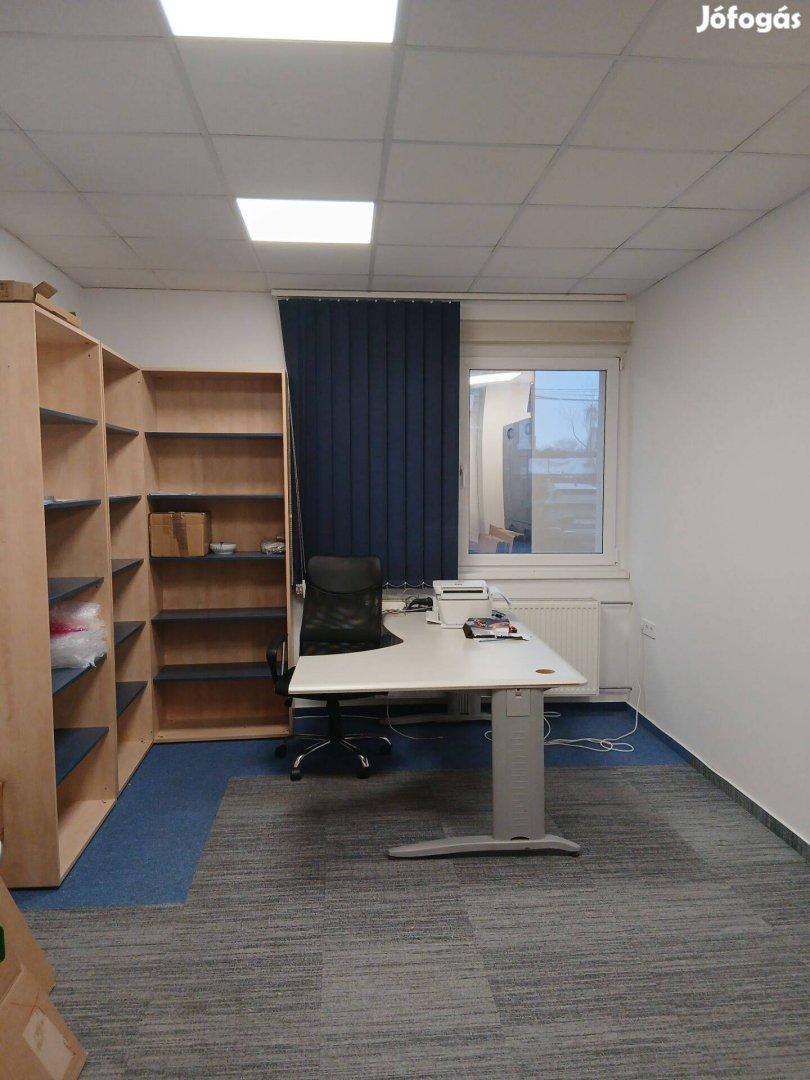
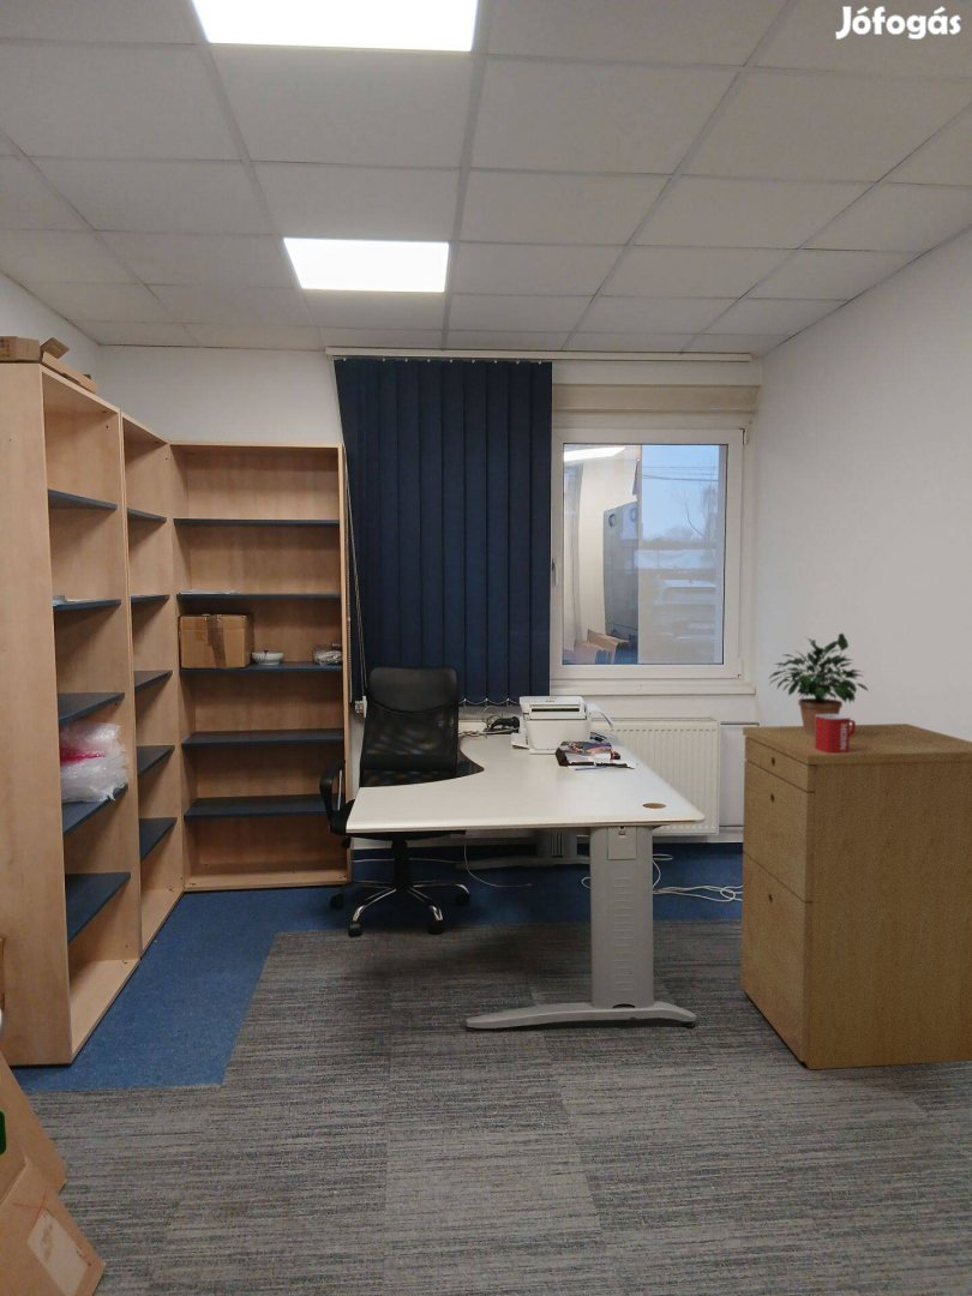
+ mug (836, 732)
+ filing cabinet (858, 882)
+ potted plant (812, 683)
